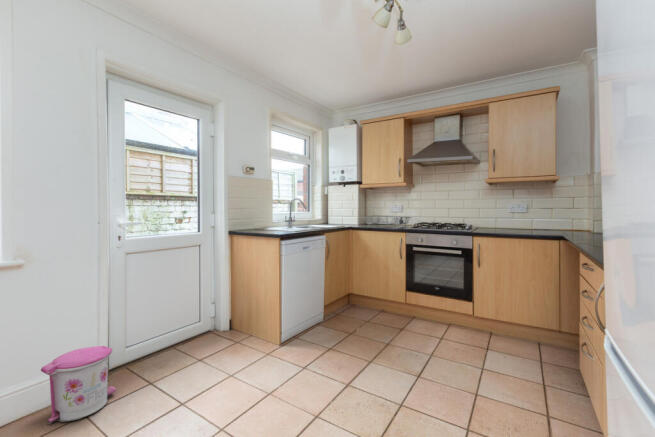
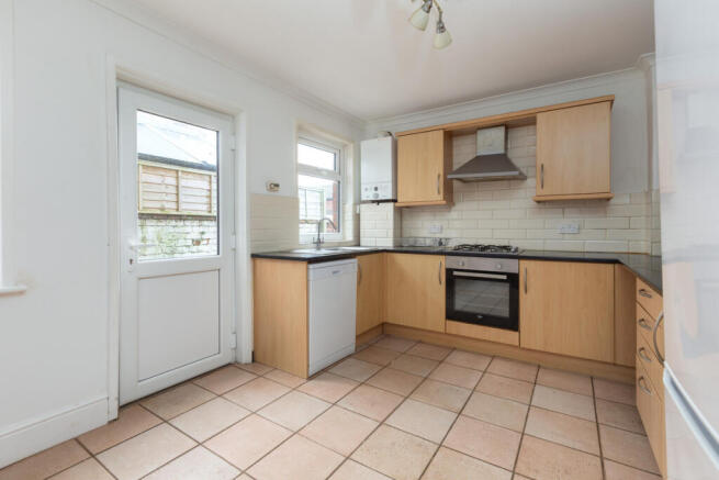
- trash can (81, 380)
